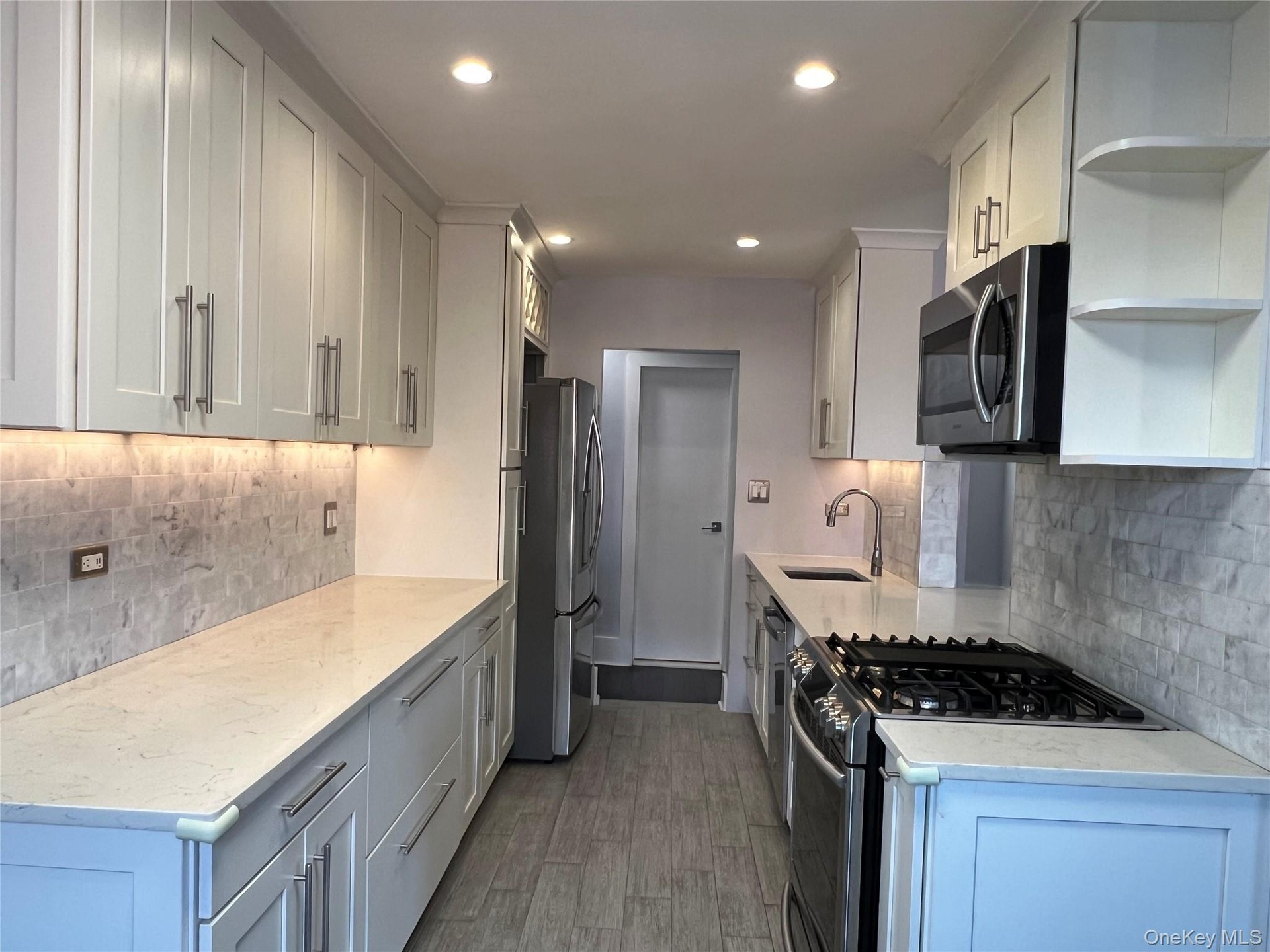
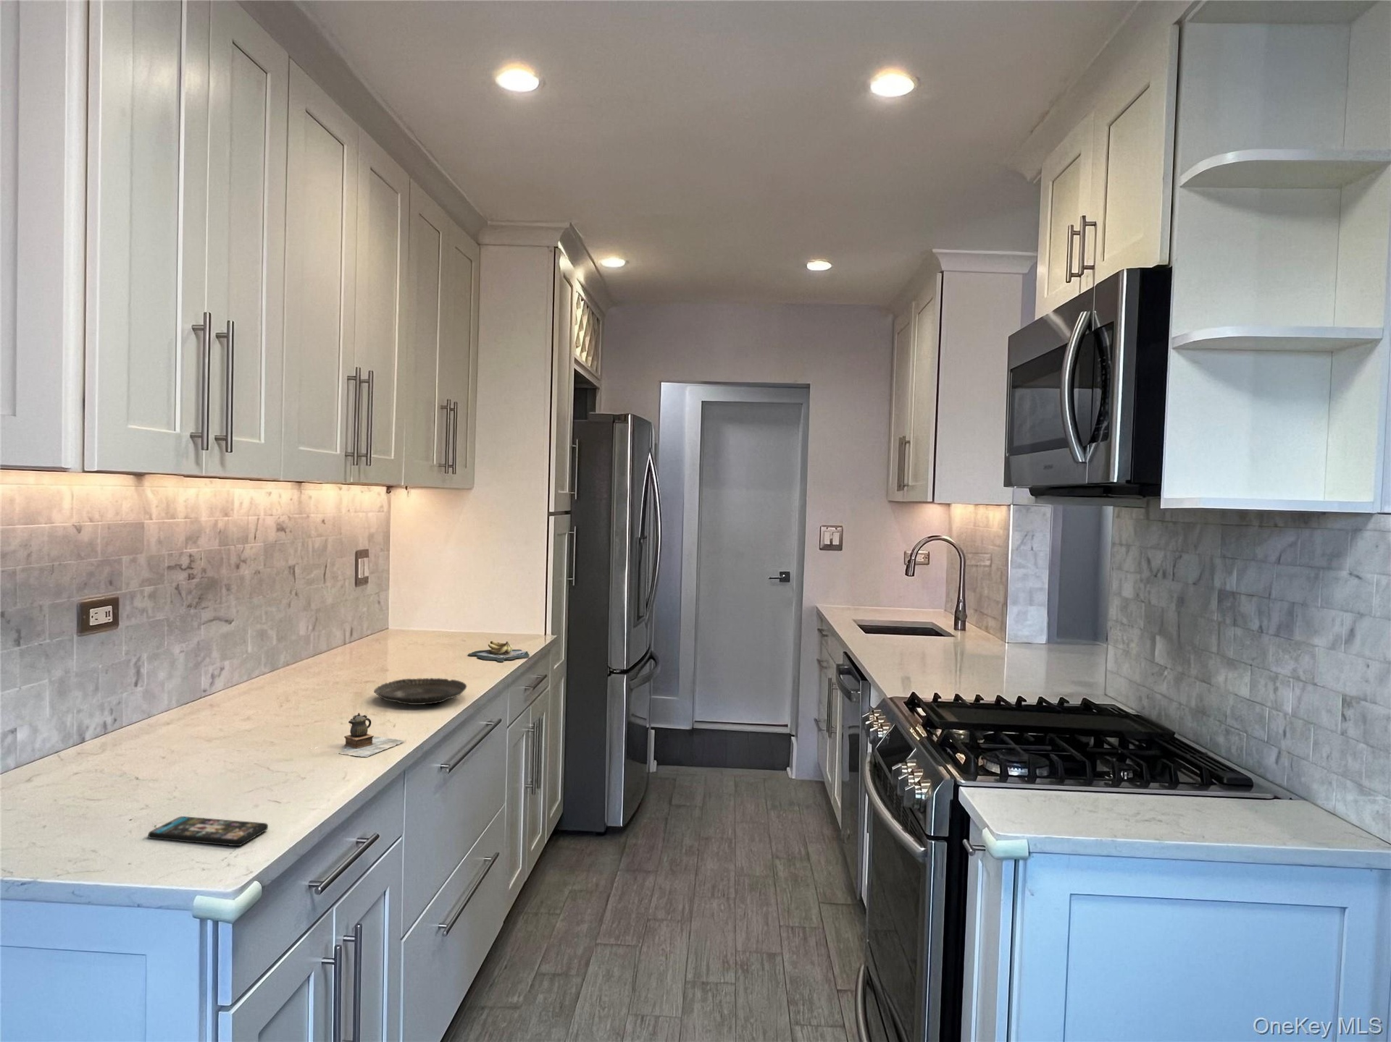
+ tart tin (421, 693)
+ banana bunch (501, 648)
+ teapot (358, 729)
+ smartphone (208, 830)
